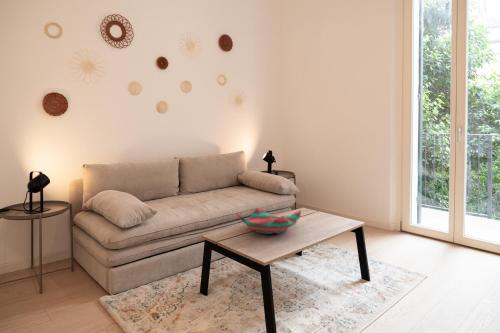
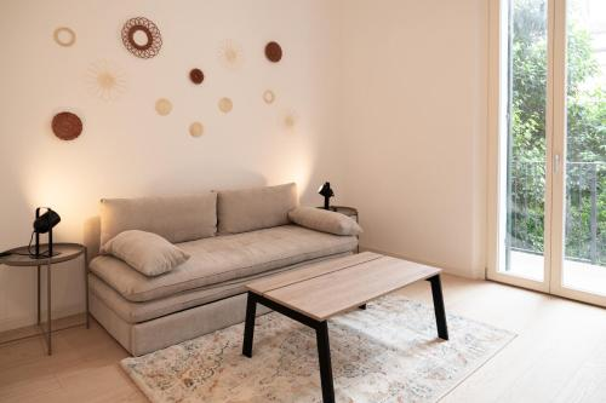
- decorative bowl (269, 221)
